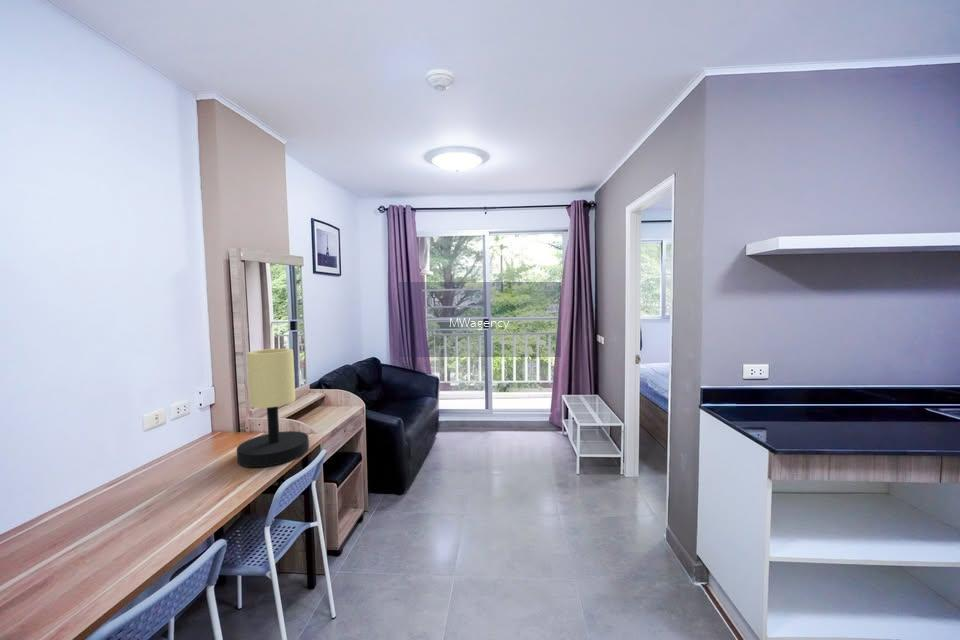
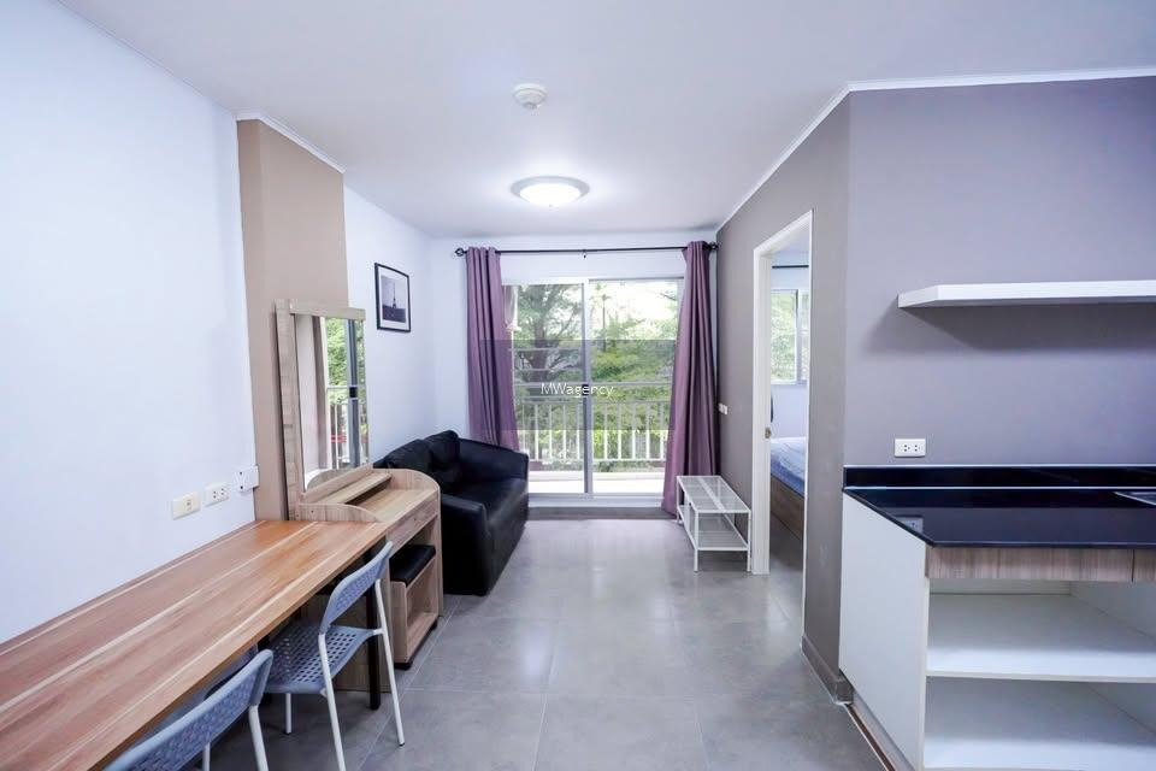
- table lamp (271, 402)
